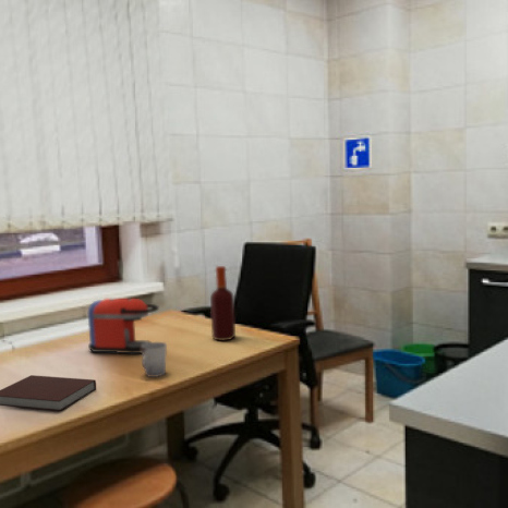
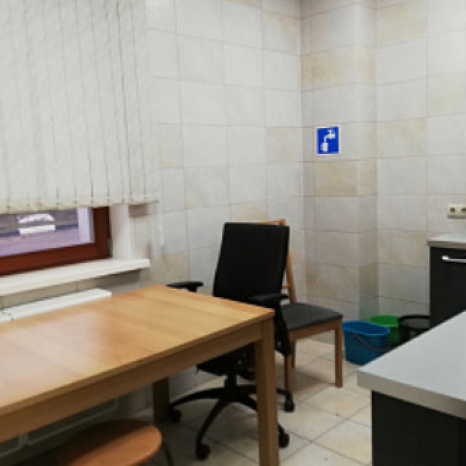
- notebook (45, 391)
- coffee maker (122, 324)
- cup (152, 361)
- bottle (221, 302)
